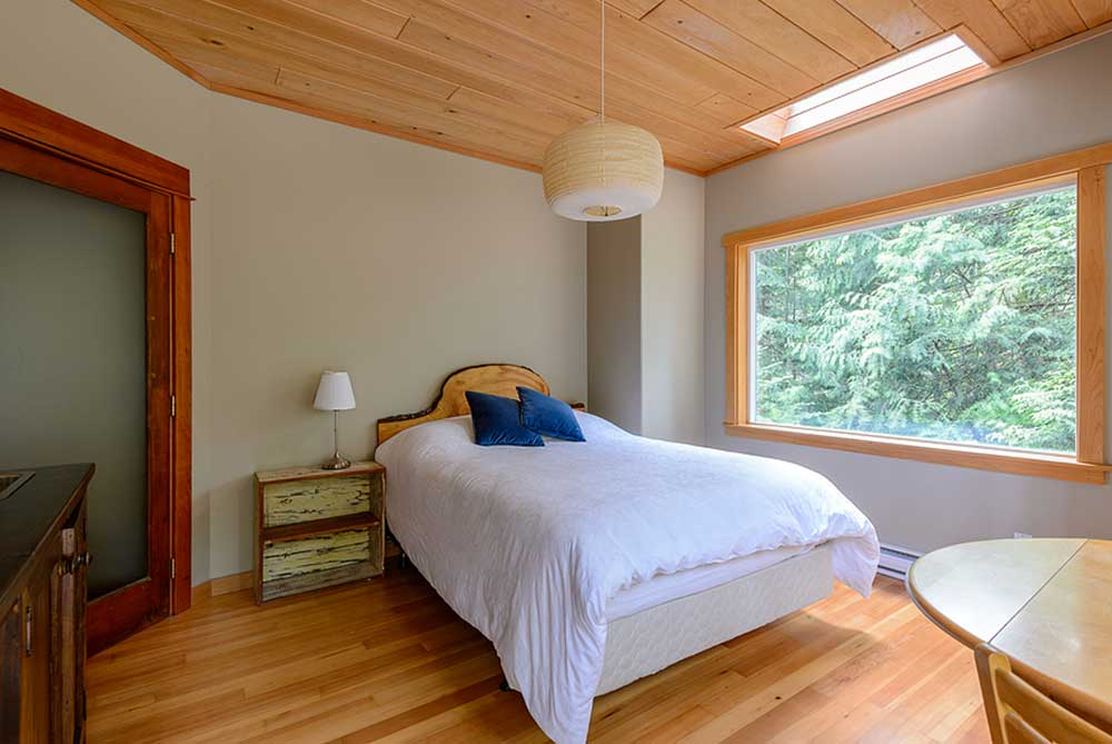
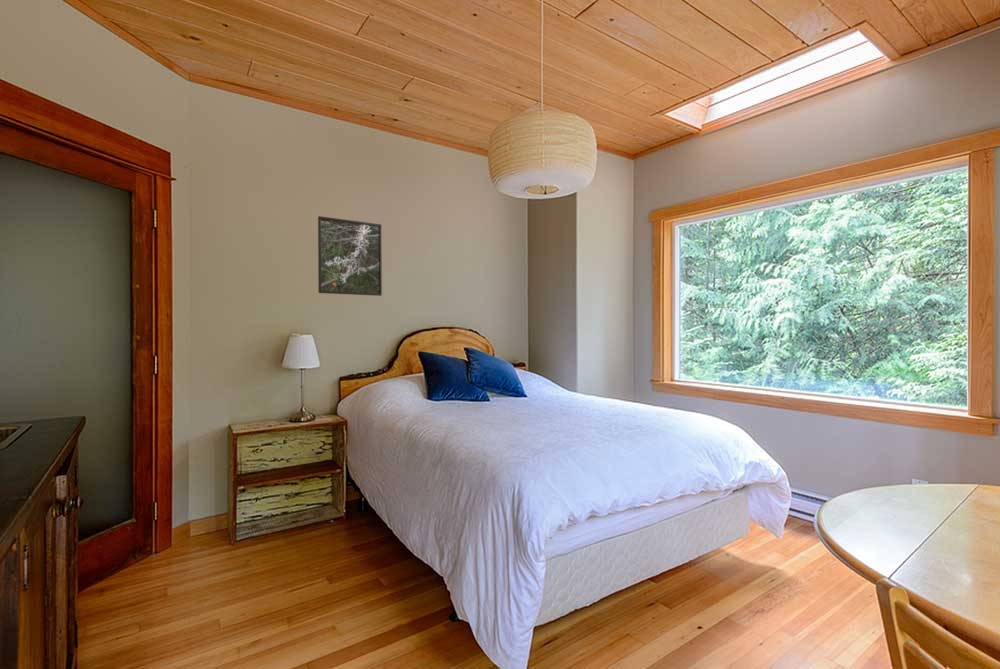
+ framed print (351, 257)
